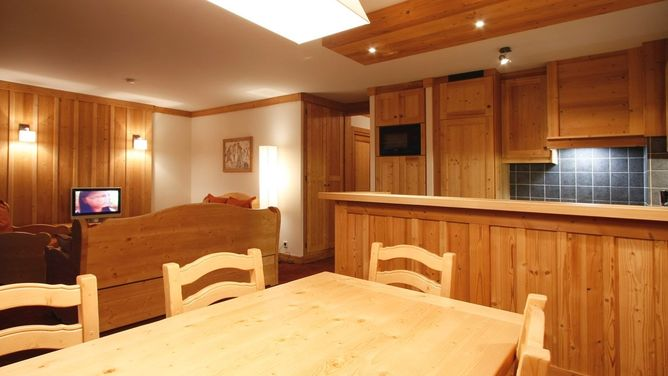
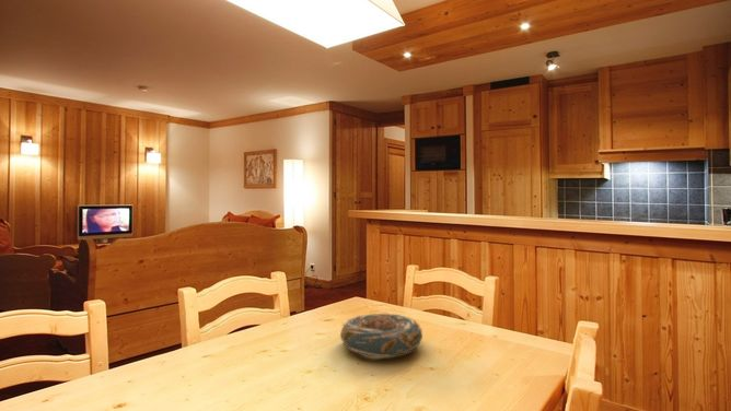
+ decorative bowl (381, 332)
